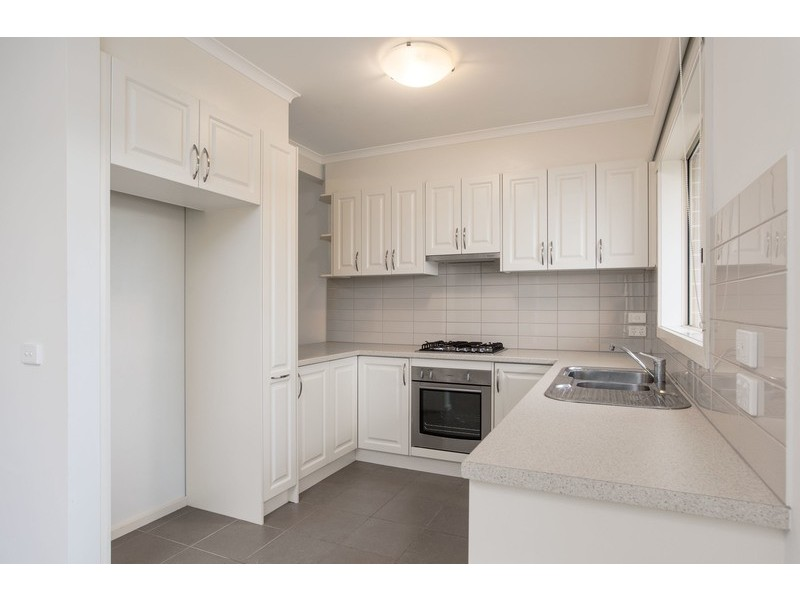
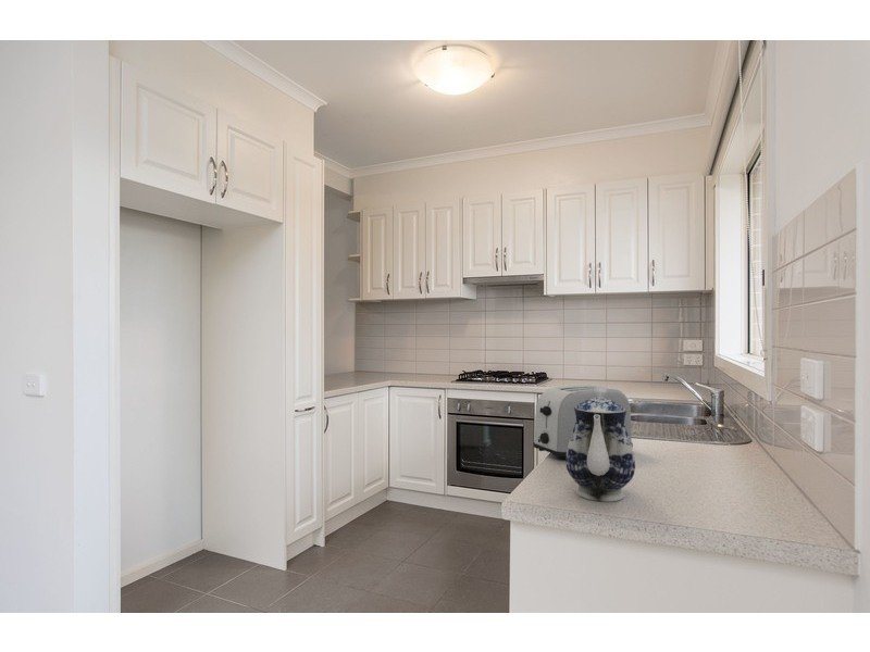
+ toaster (575, 418)
+ teapot (599, 439)
